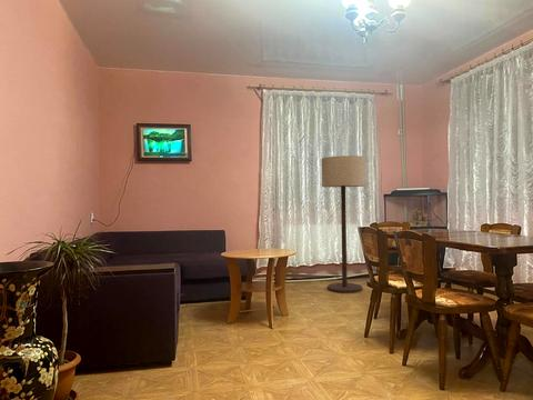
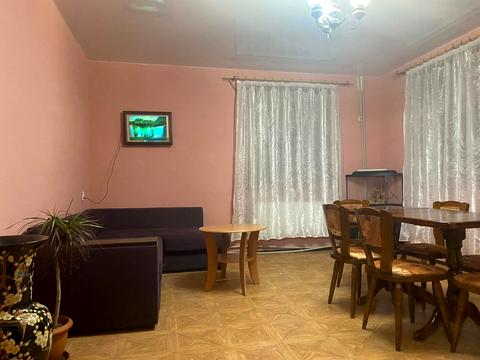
- floor lamp (343, 223)
